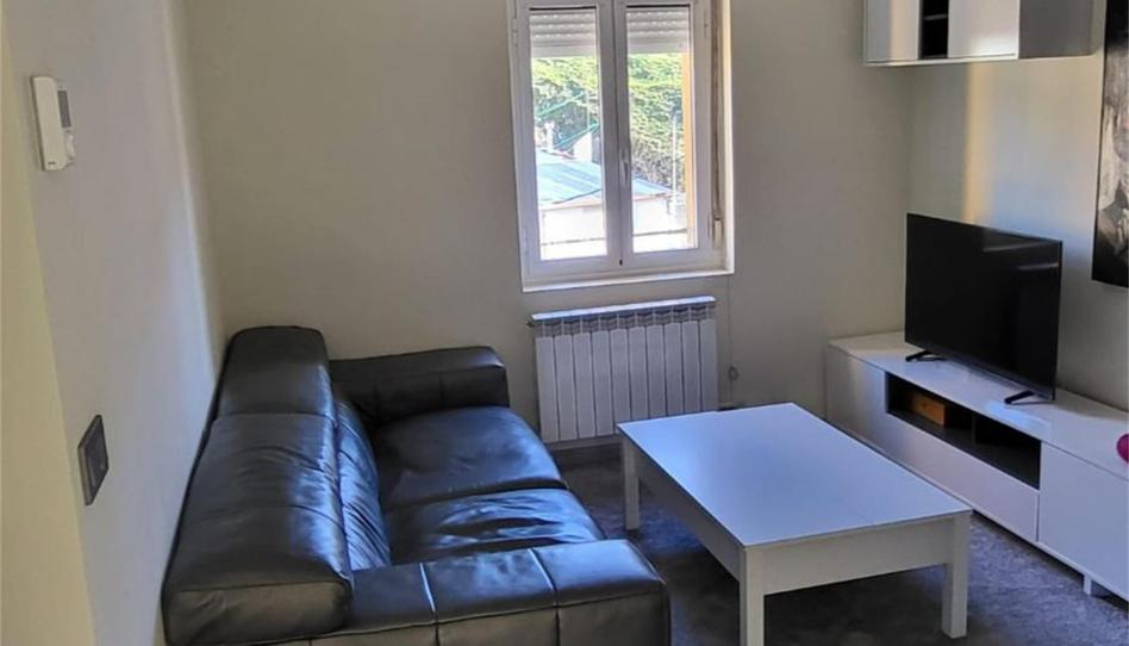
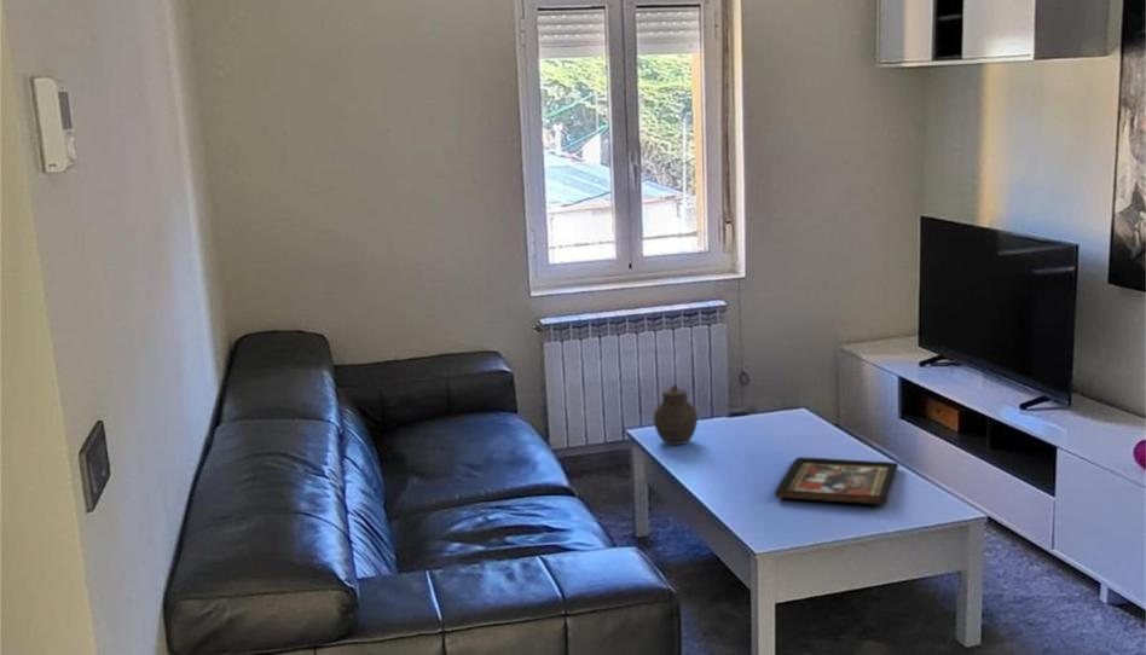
+ jar (675, 413)
+ decorative tray (838, 479)
